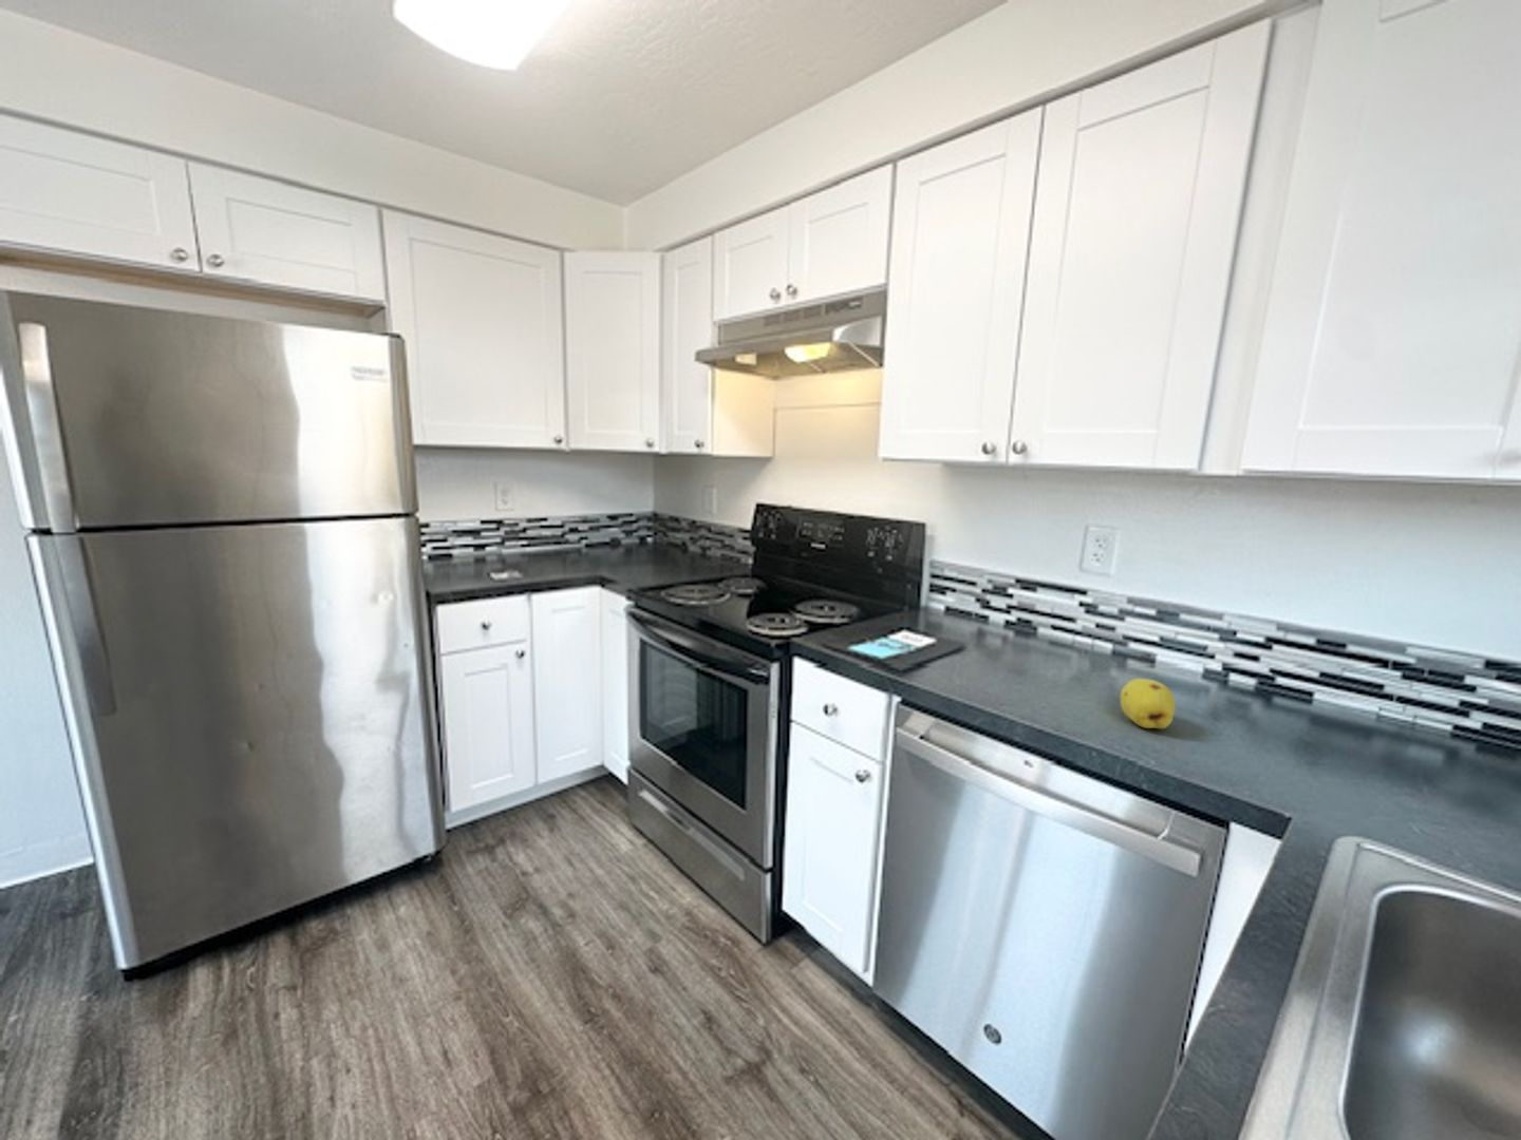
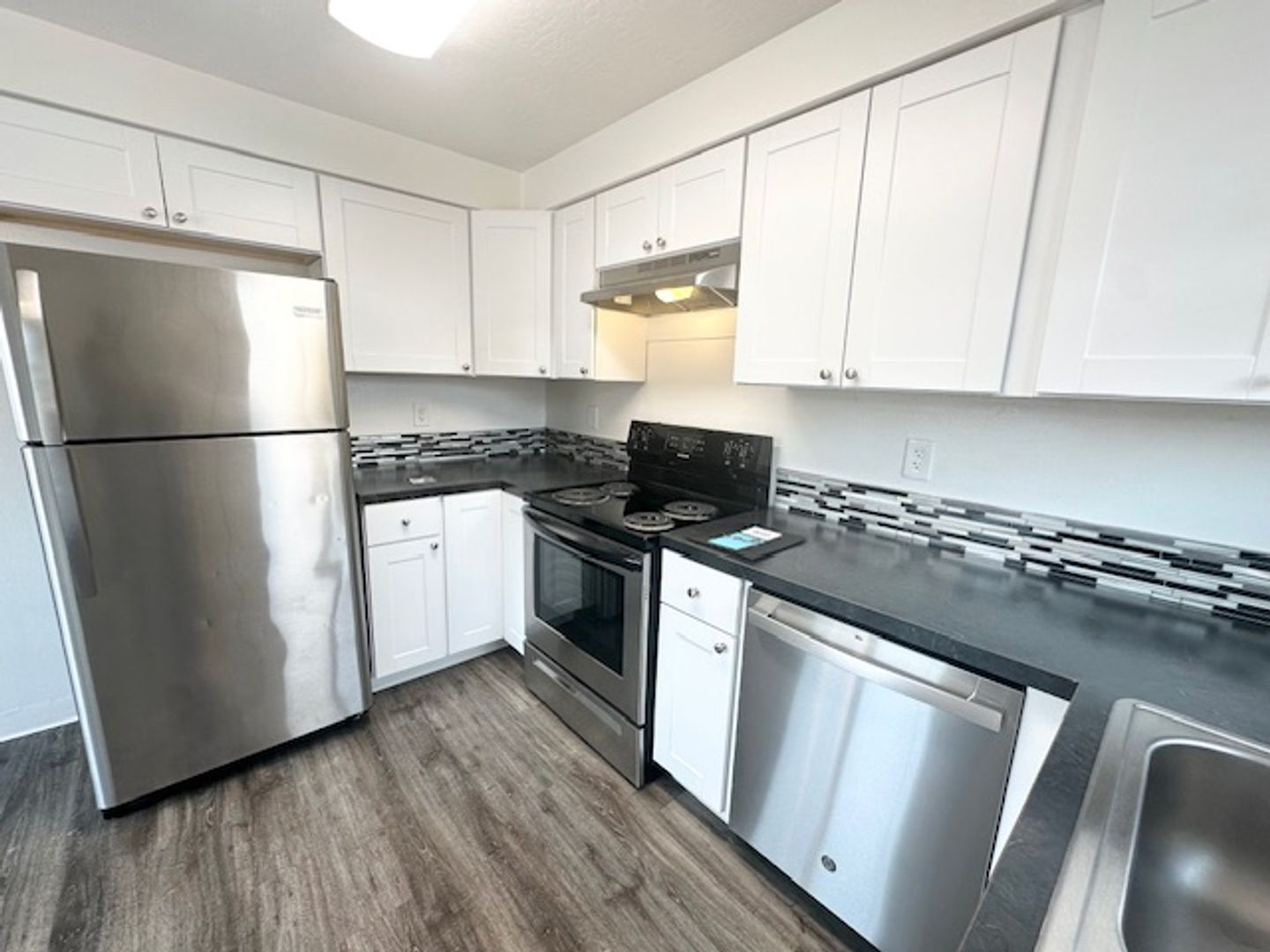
- fruit (1146, 699)
